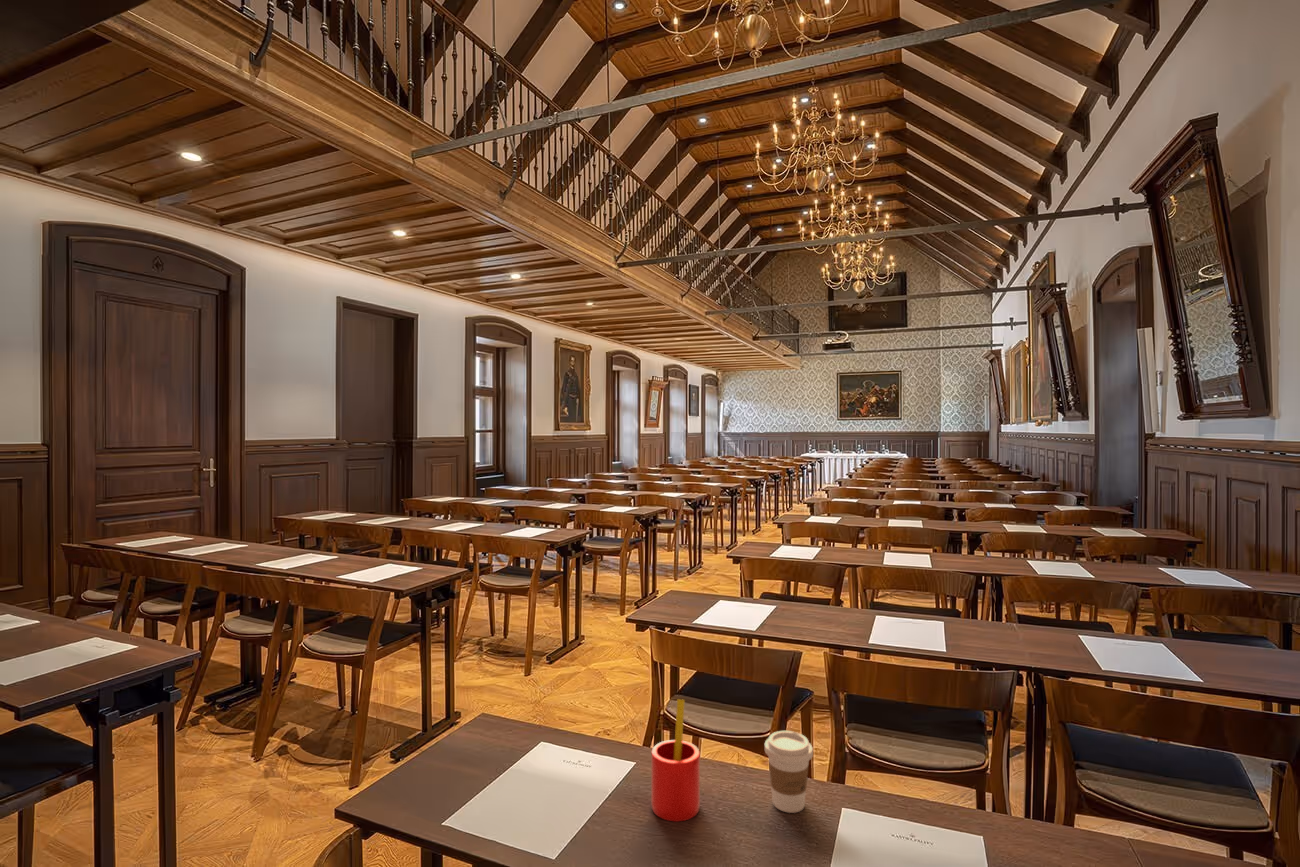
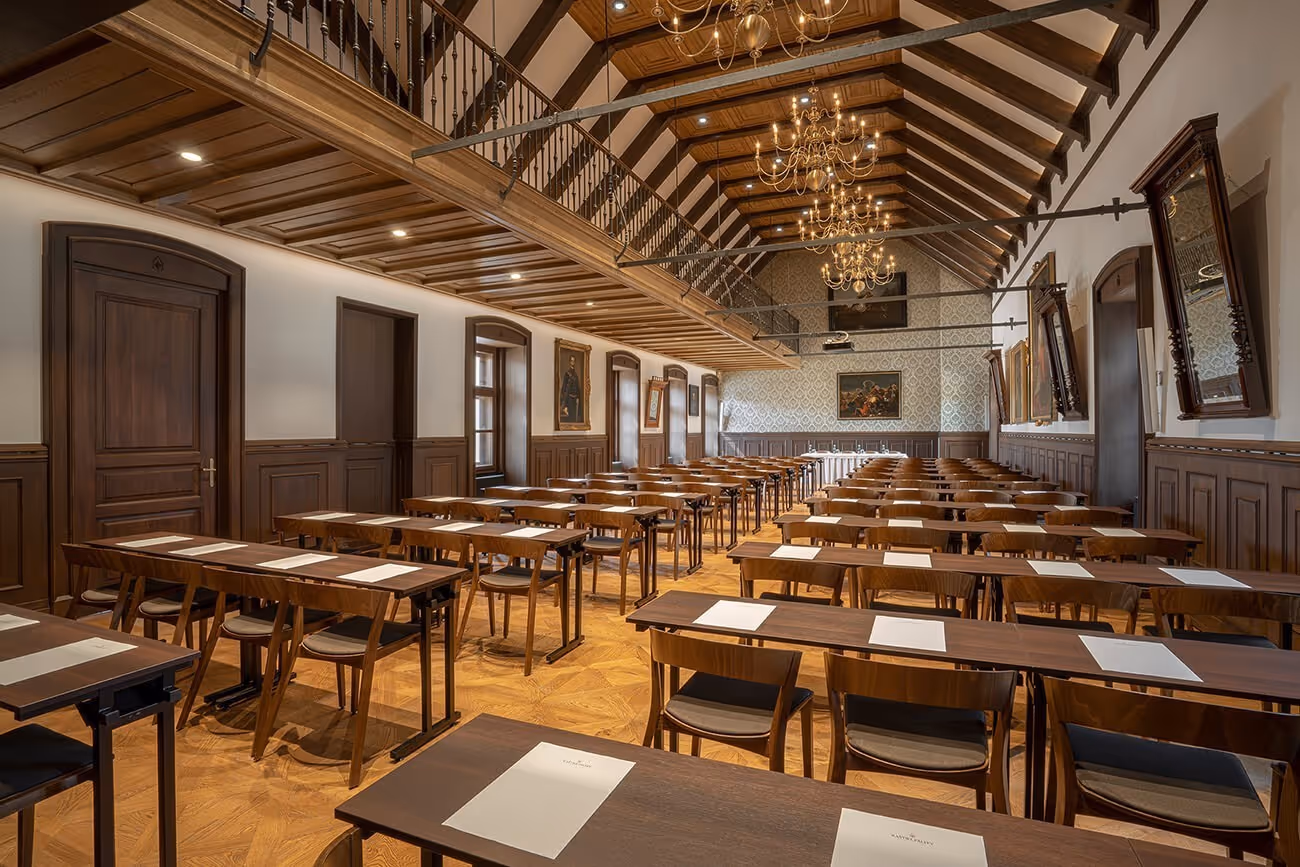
- coffee cup (788, 771)
- straw (676, 756)
